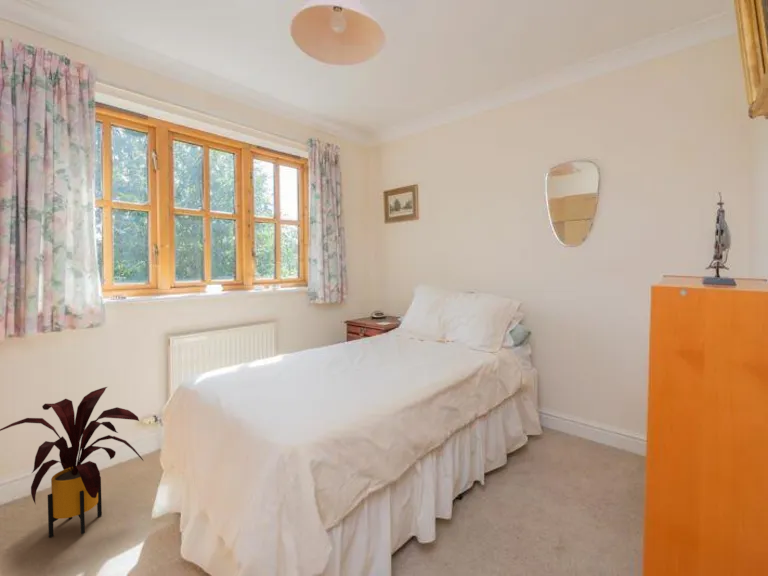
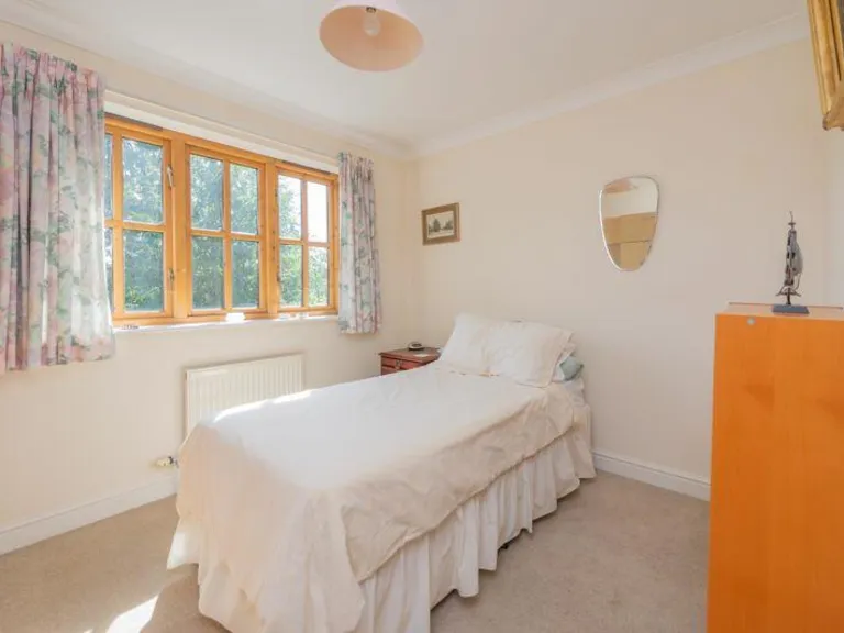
- house plant (70, 461)
